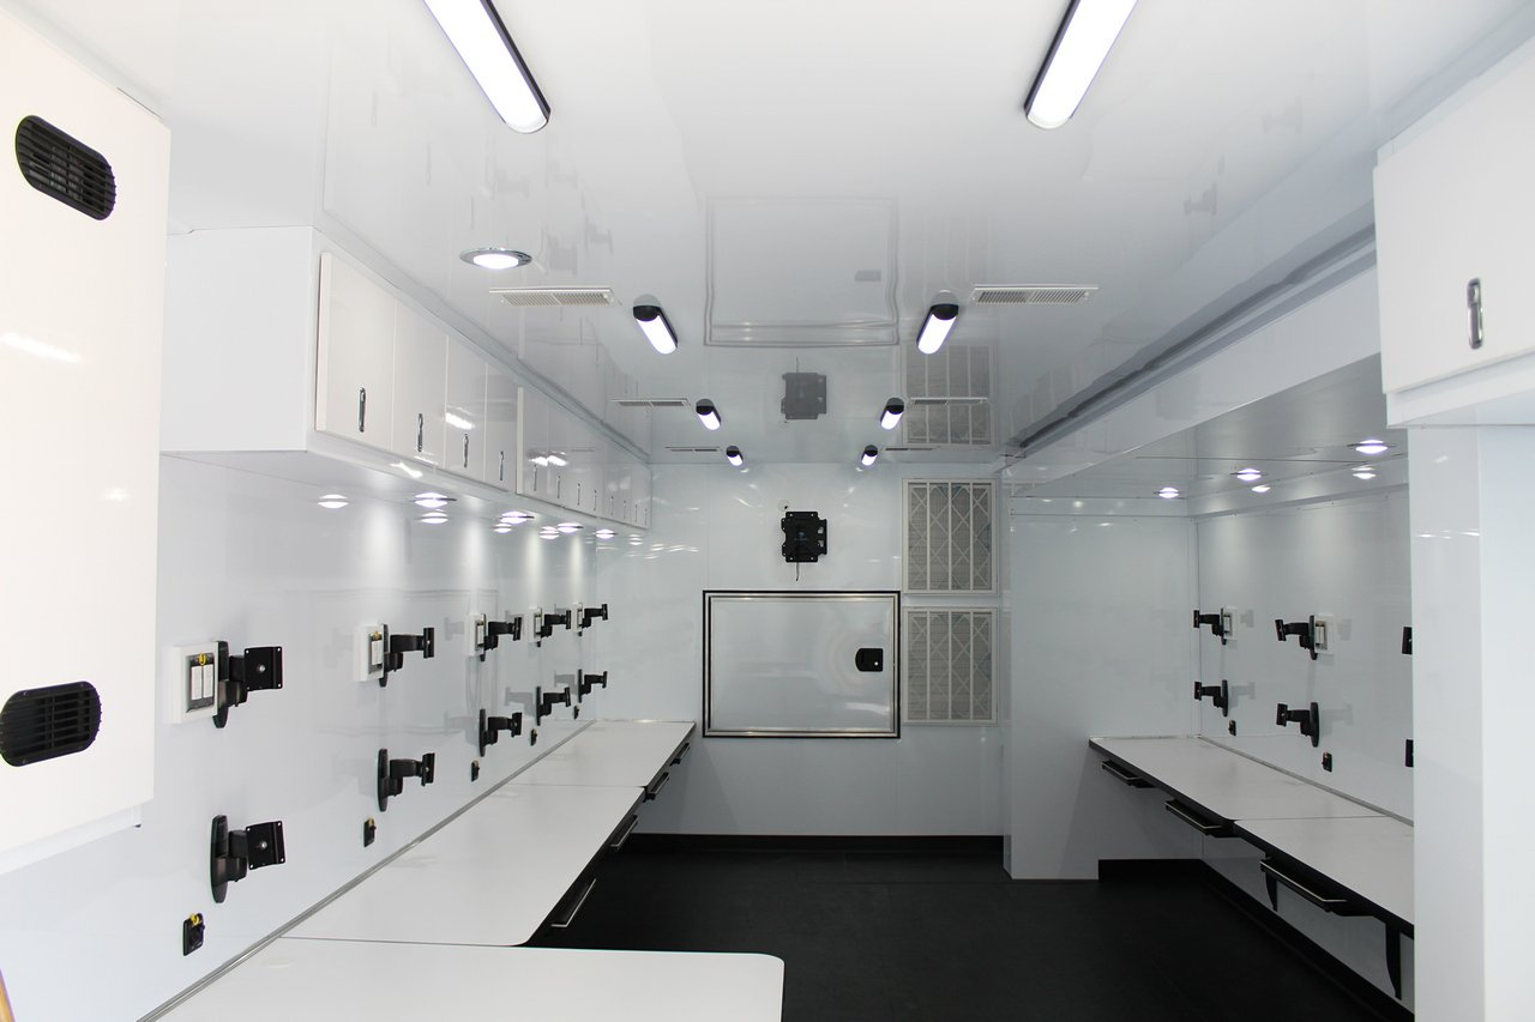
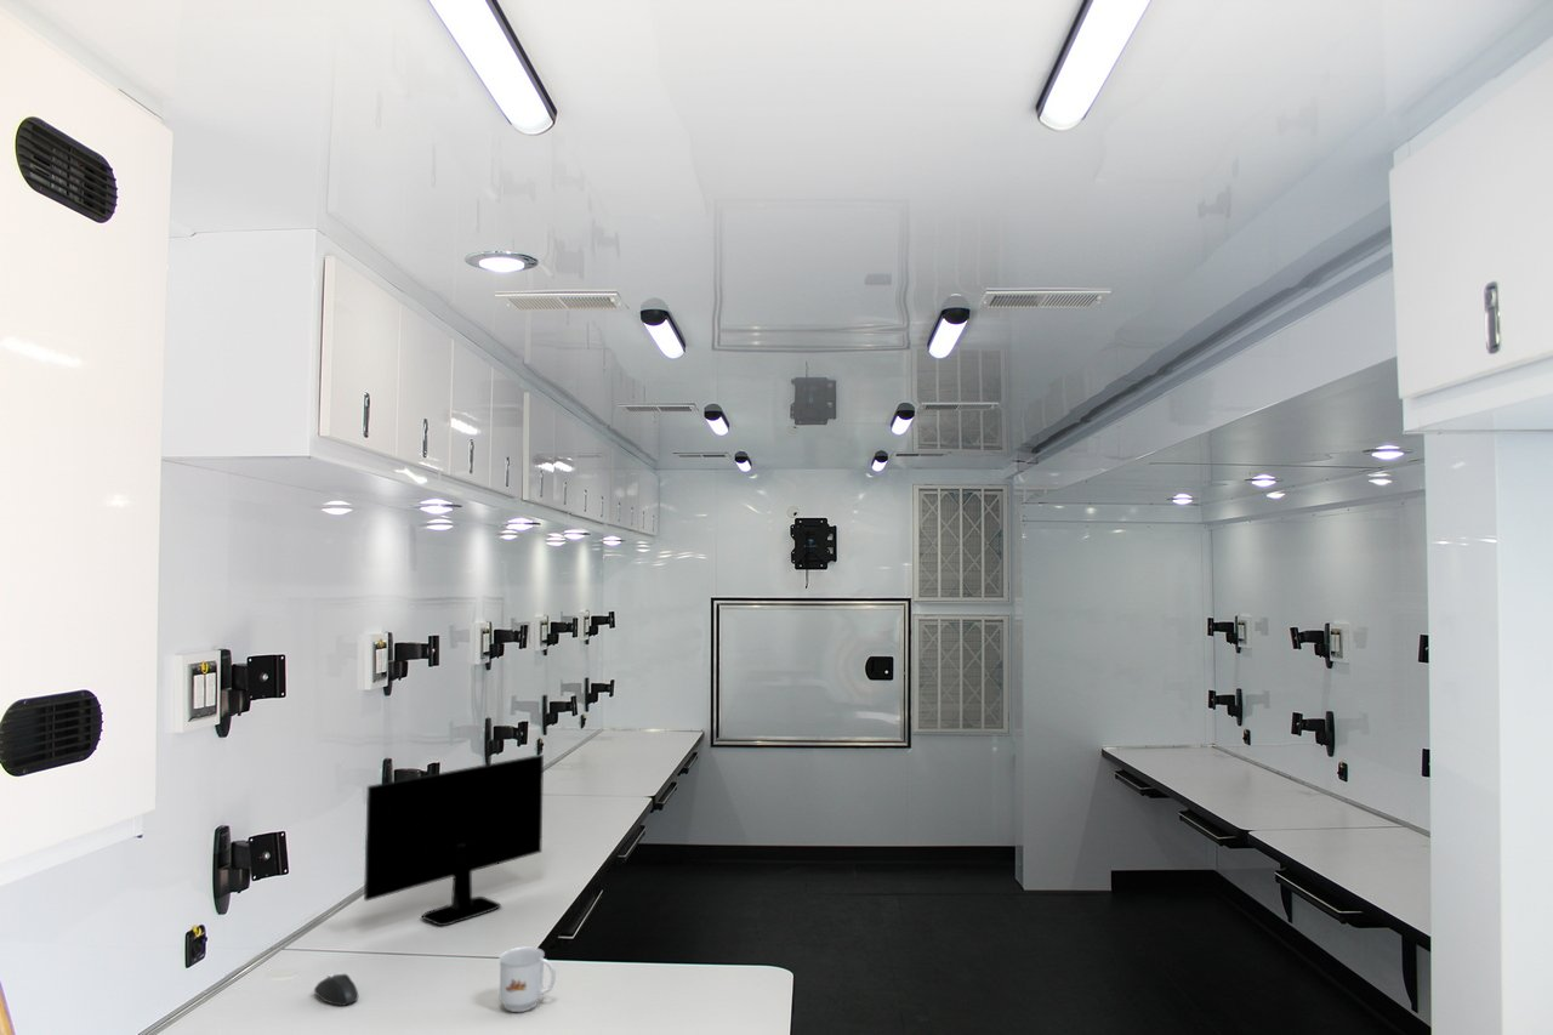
+ mug (527, 980)
+ monitor (462, 841)
+ mouse (337, 986)
